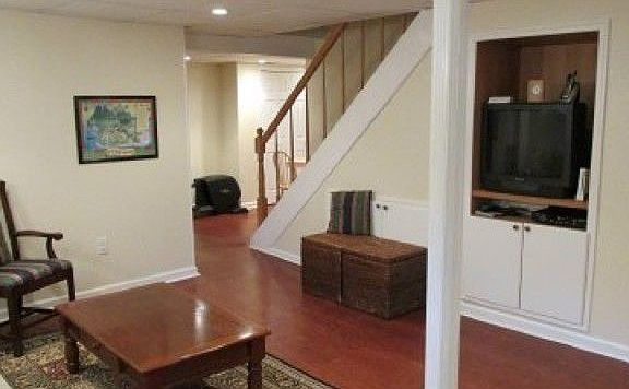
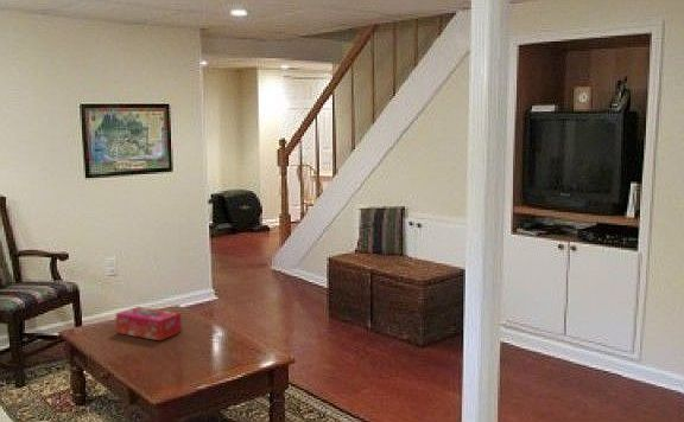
+ tissue box (148, 322)
